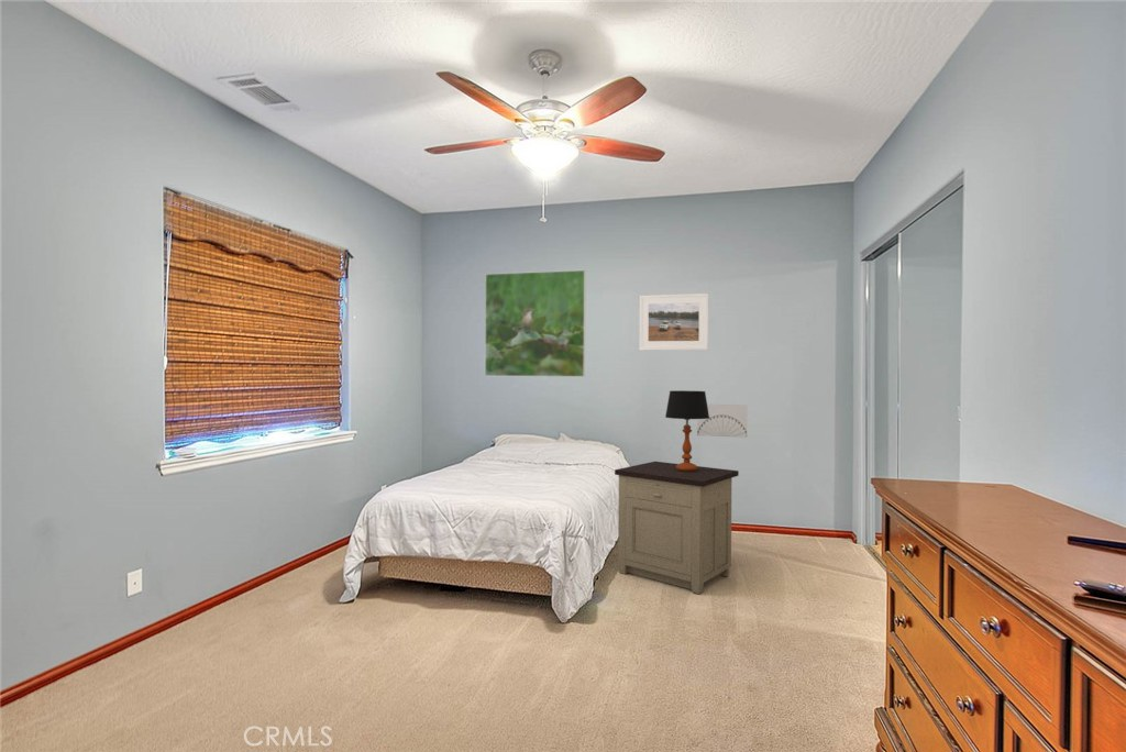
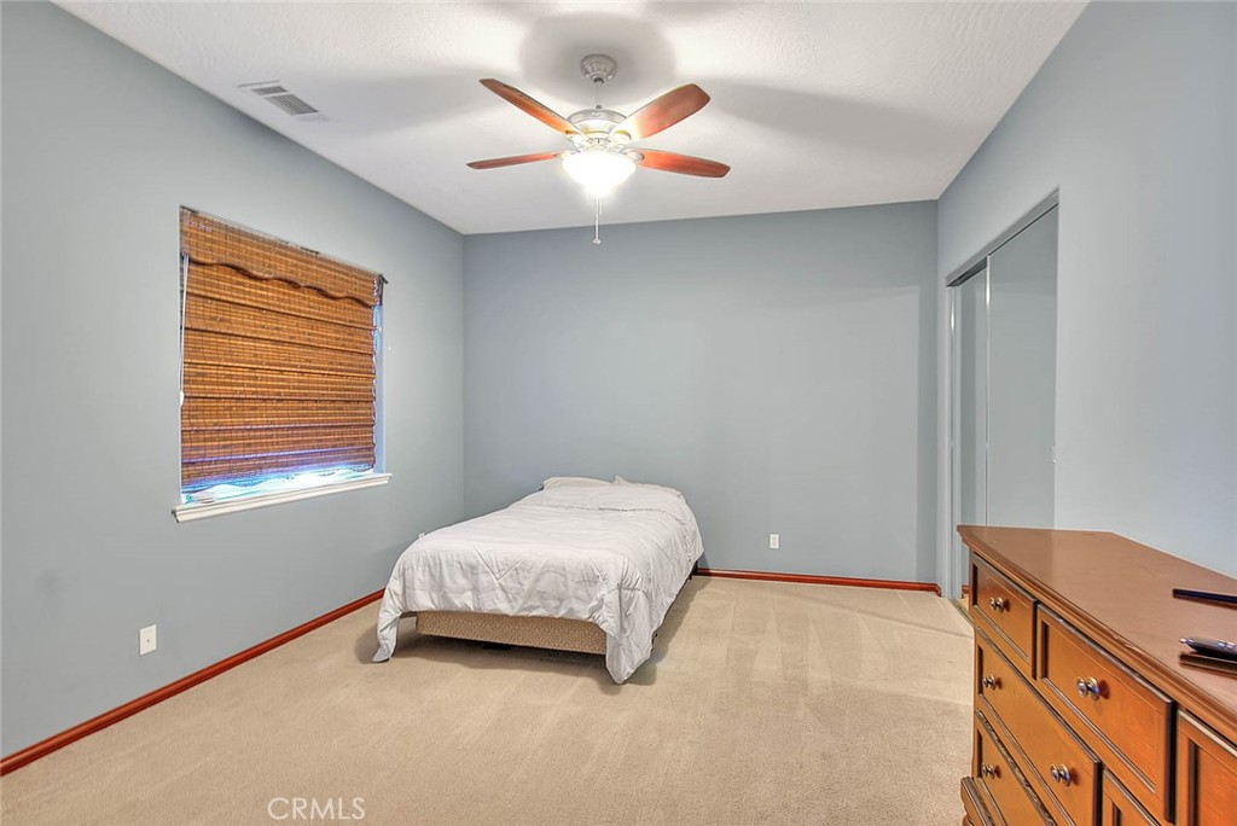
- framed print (673, 322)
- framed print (533, 324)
- wall art (721, 420)
- table lamp (686, 430)
- nightstand (675, 521)
